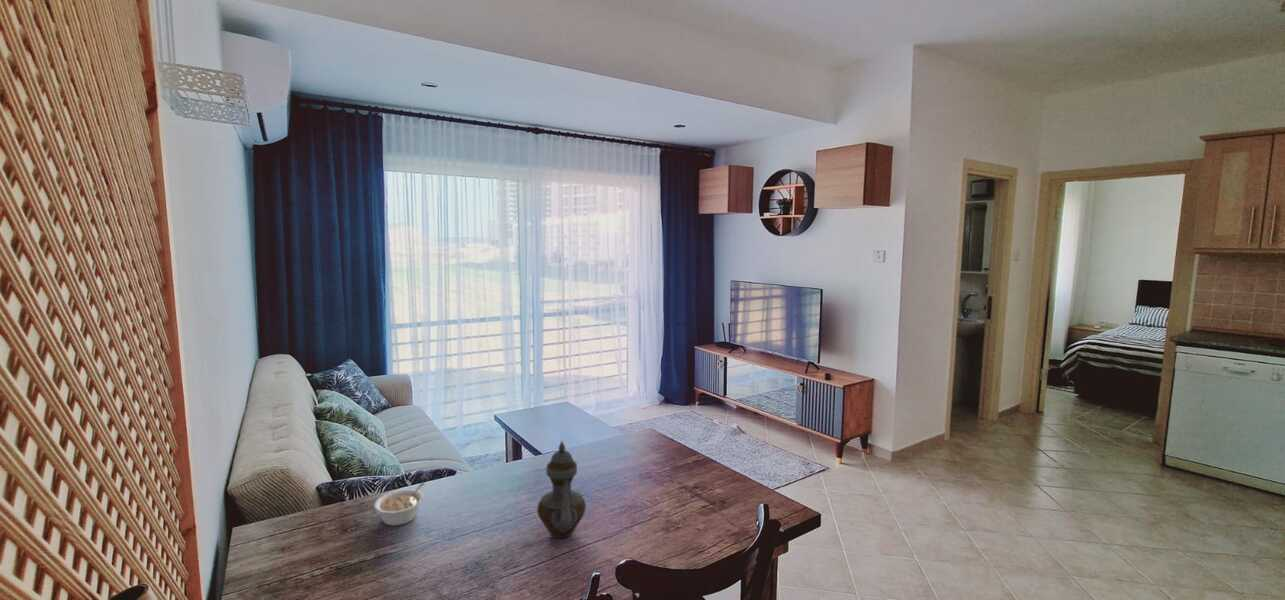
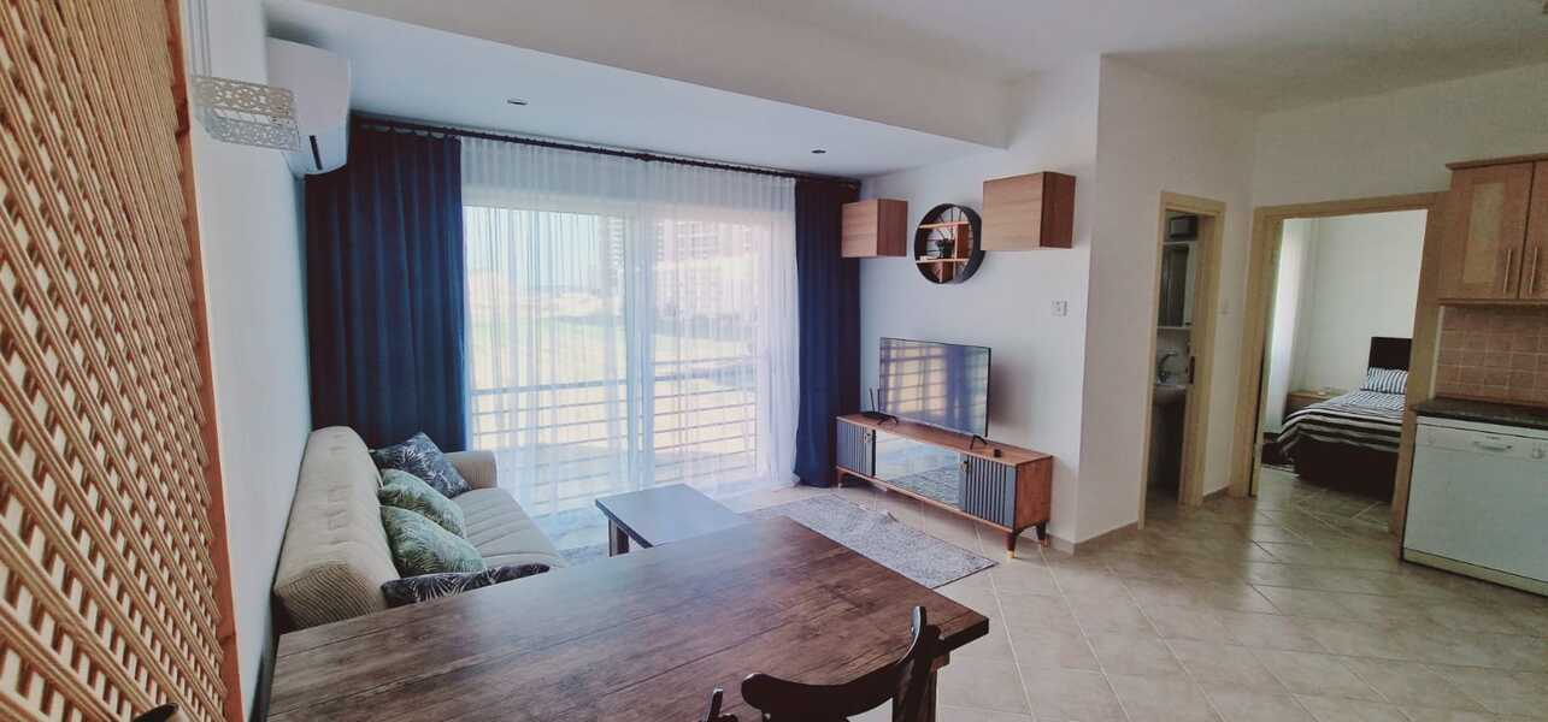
- teapot (561, 486)
- legume (400, 506)
